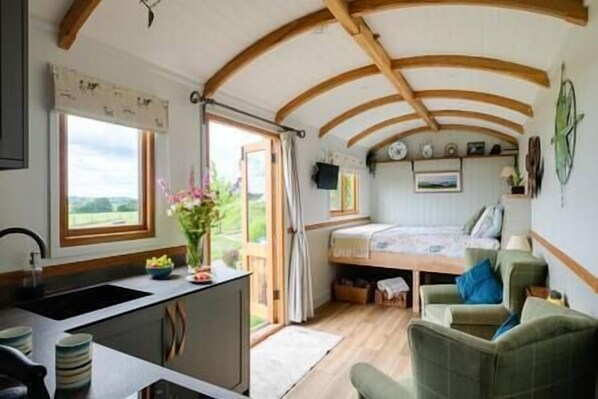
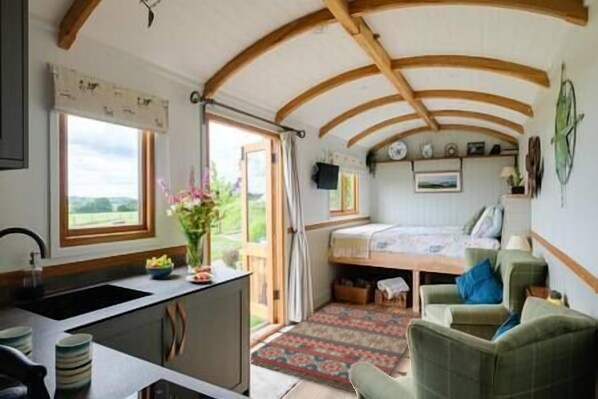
+ rug (346, 335)
